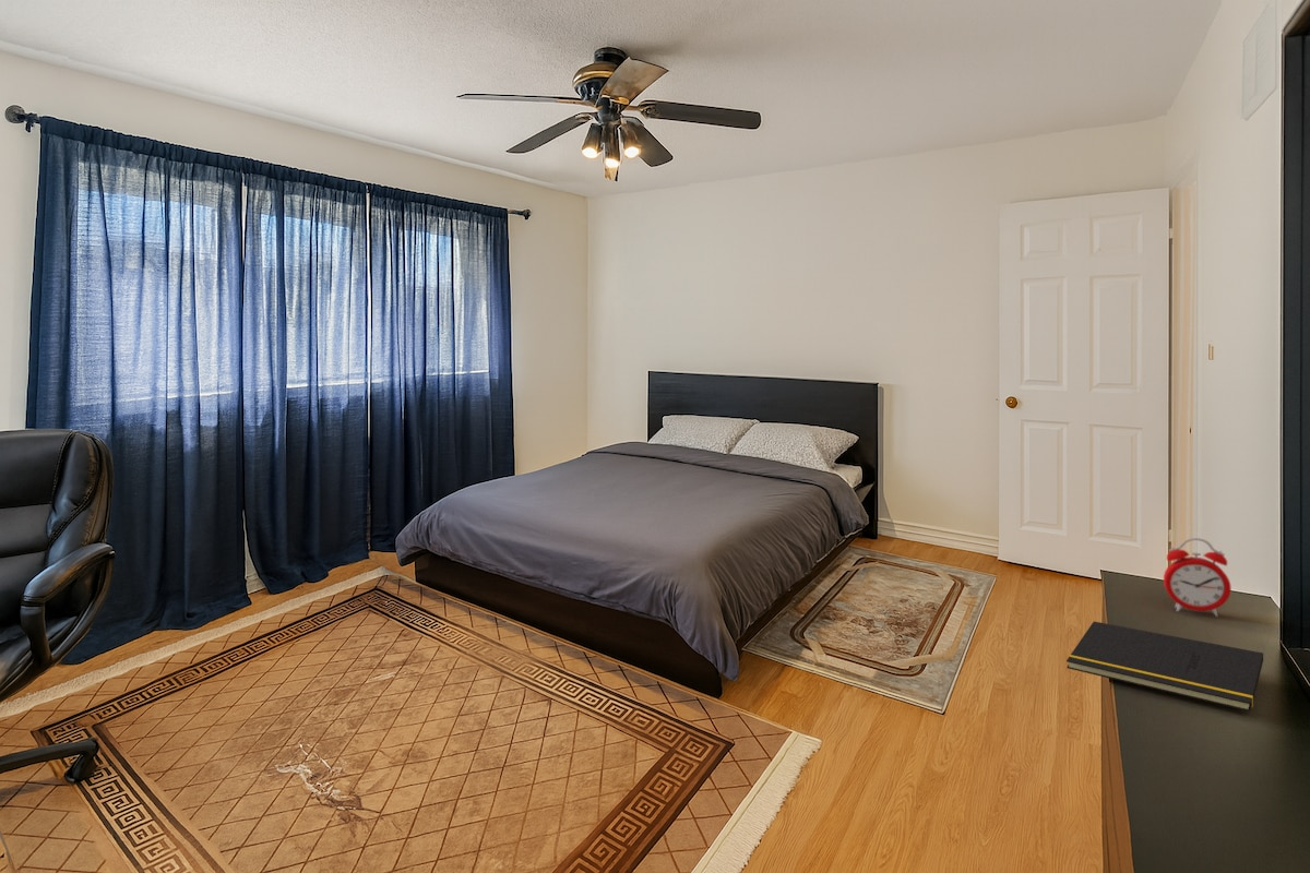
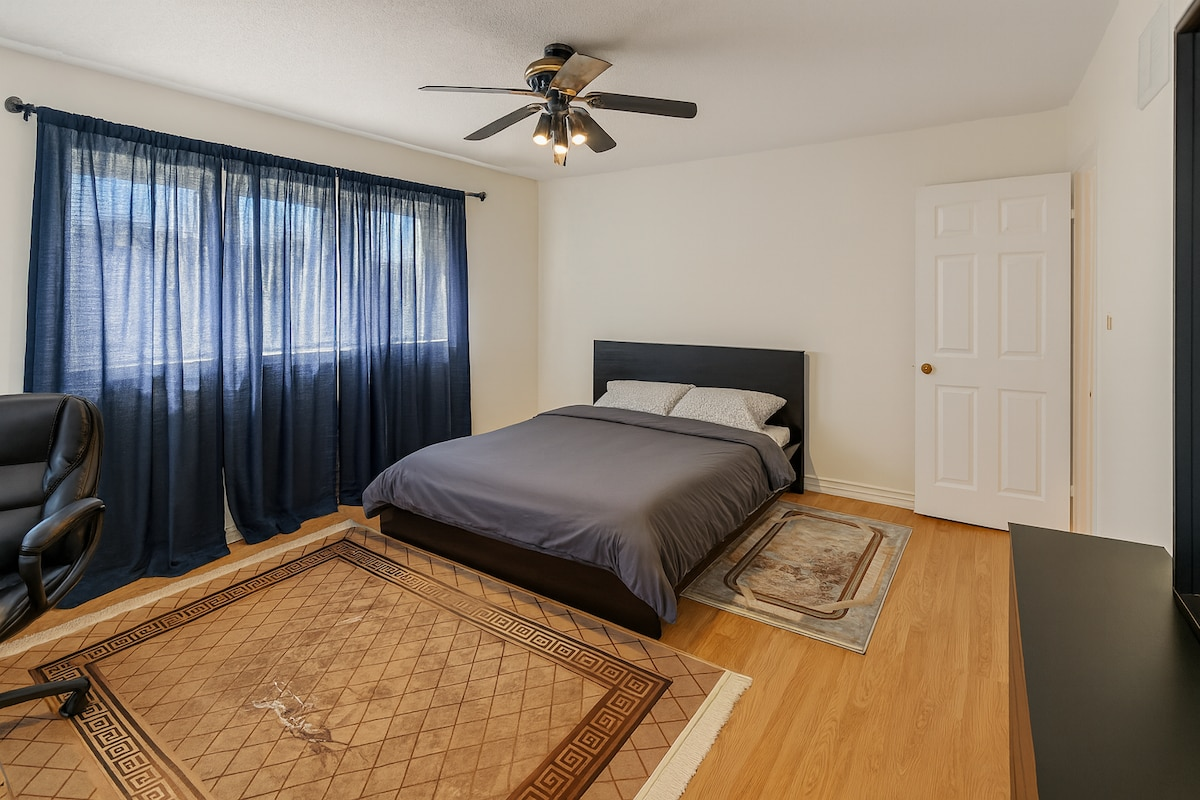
- alarm clock (1195, 575)
- notepad (1162, 660)
